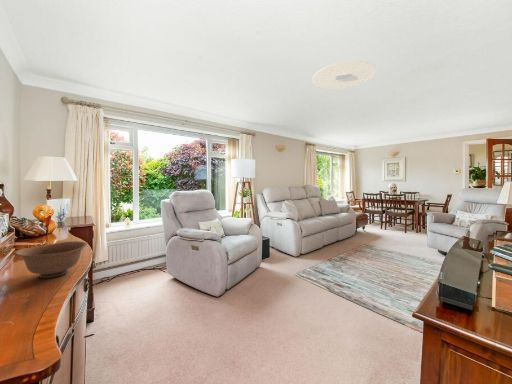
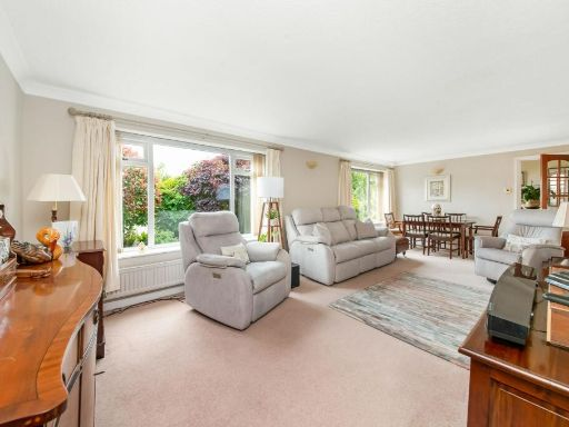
- bowl (54, 260)
- ceiling light (342, 74)
